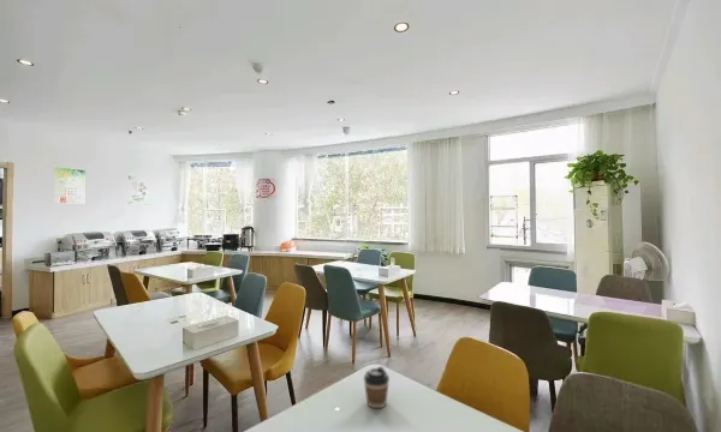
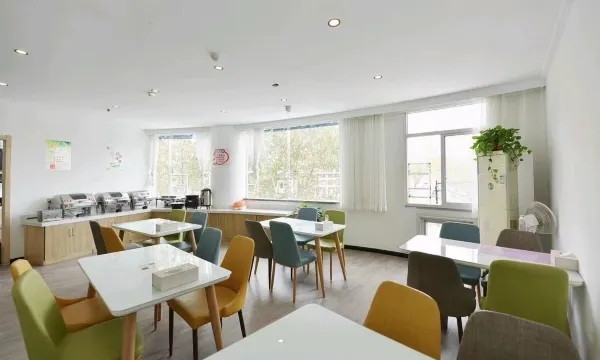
- coffee cup (376, 385)
